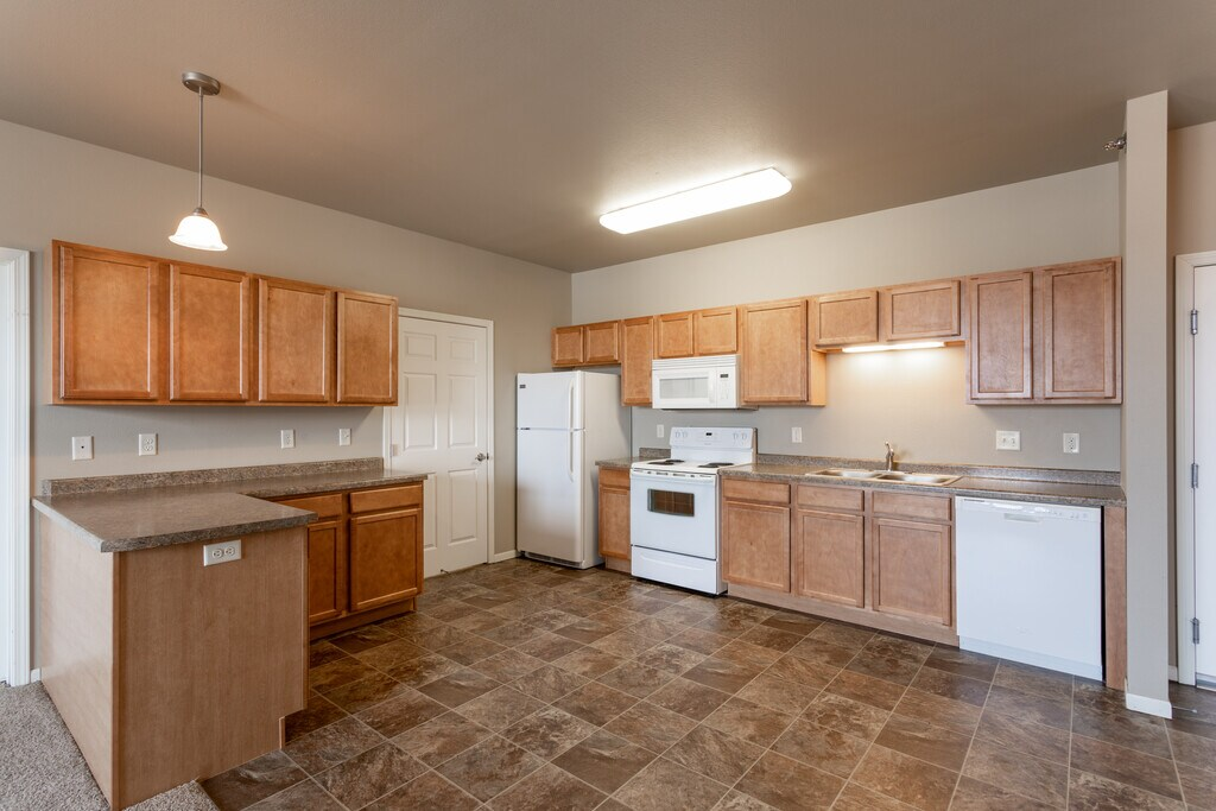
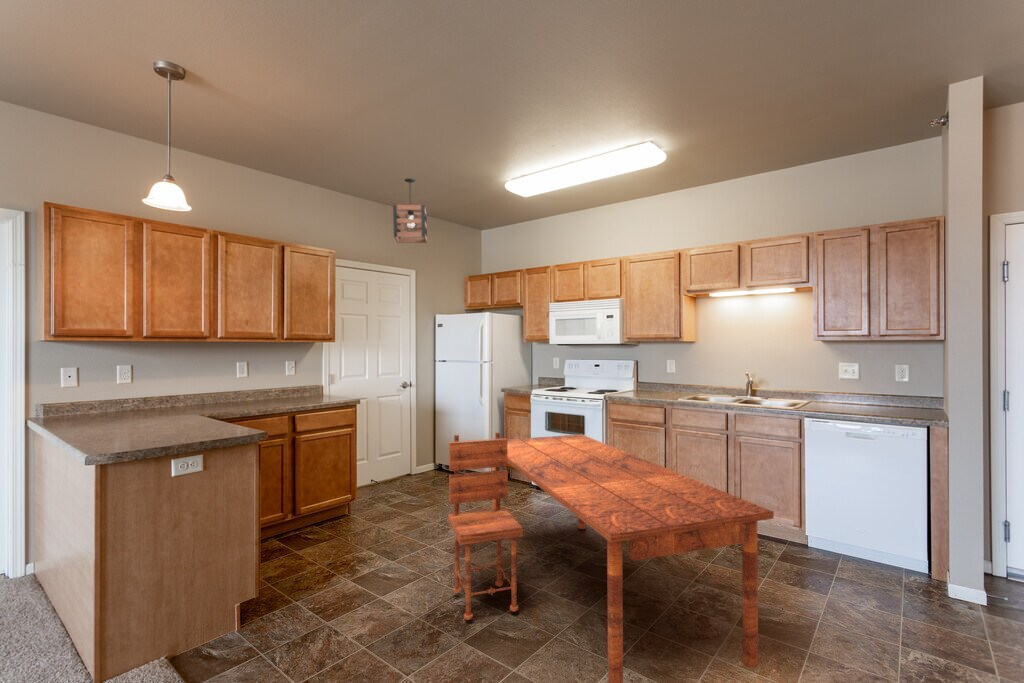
+ pendant light (410, 210)
+ dining table (564, 506)
